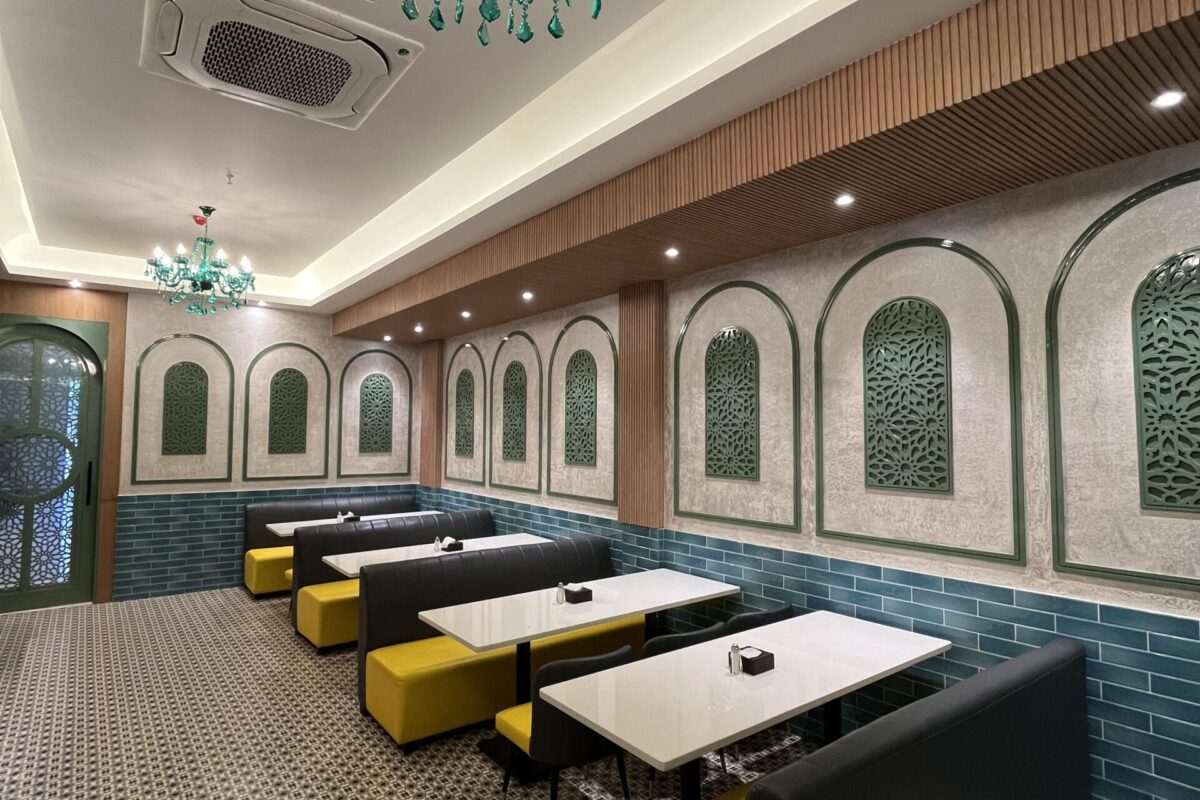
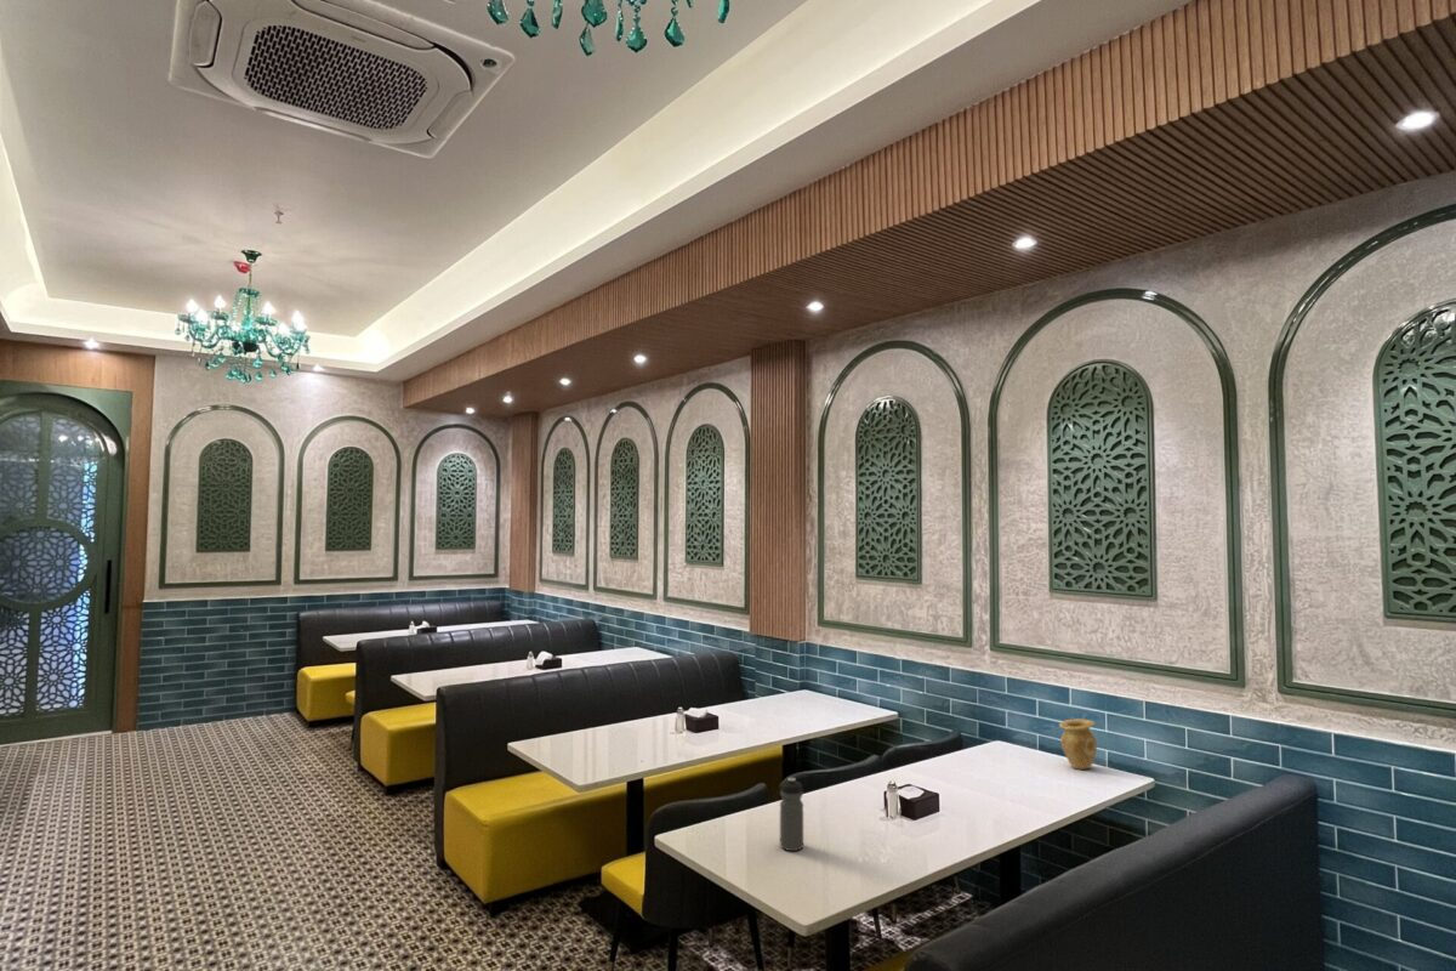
+ vase (1077, 744)
+ water bottle (791, 812)
